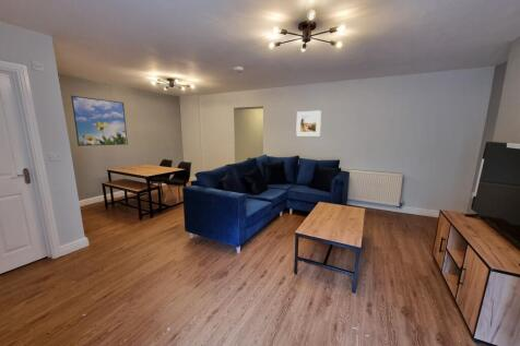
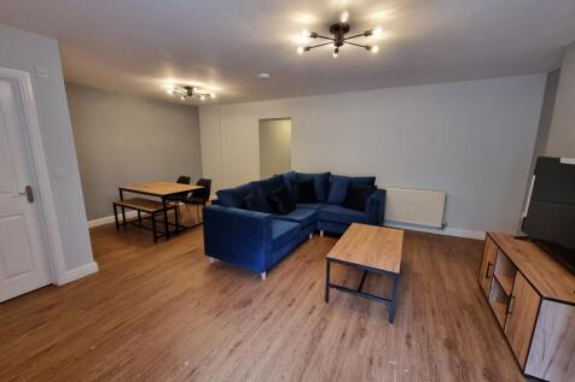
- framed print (102, 122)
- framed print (308, 123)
